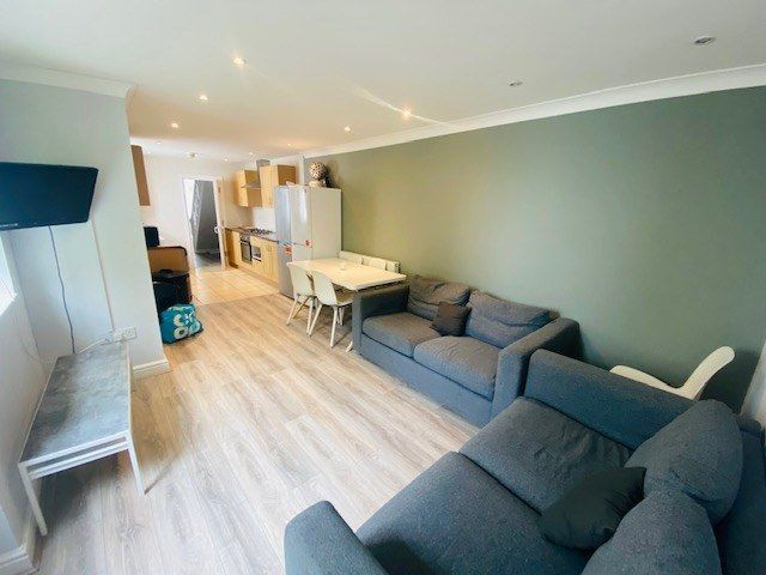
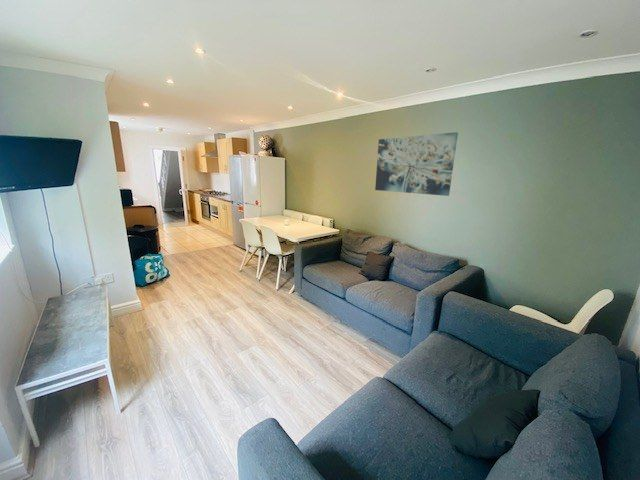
+ wall art (411, 165)
